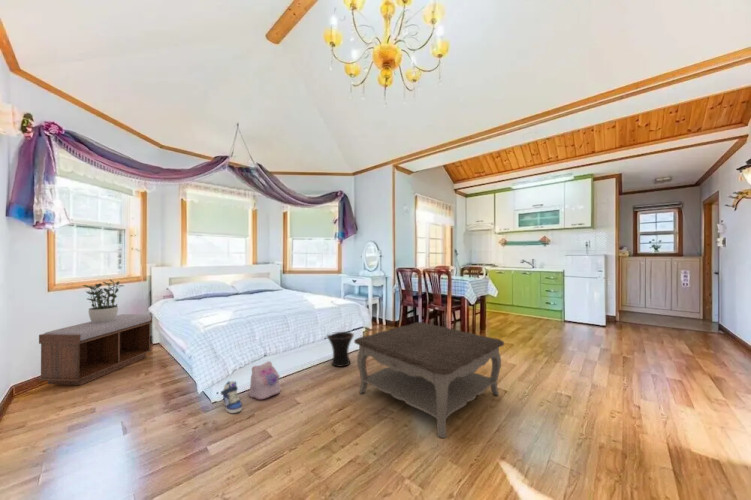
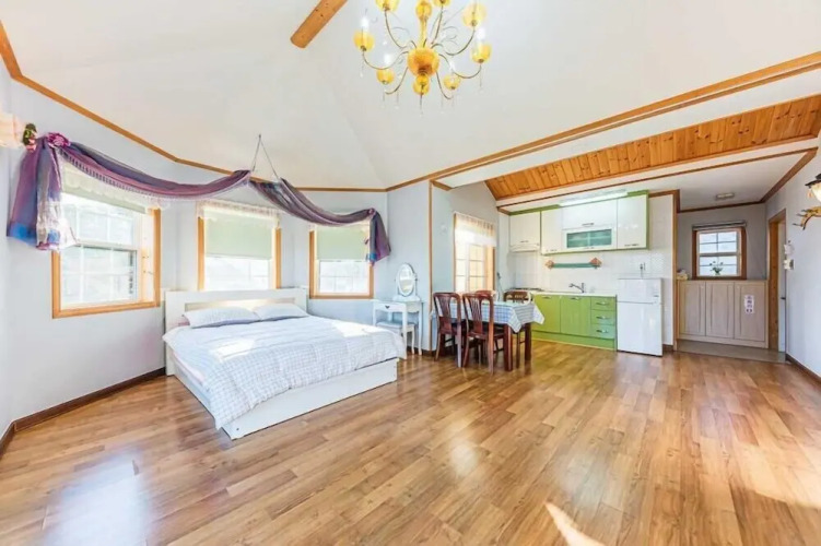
- plush toy (265, 379)
- coffee table (428, 366)
- sneaker (232, 394)
- potted plant (105, 300)
- bench (103, 345)
- vase (340, 349)
